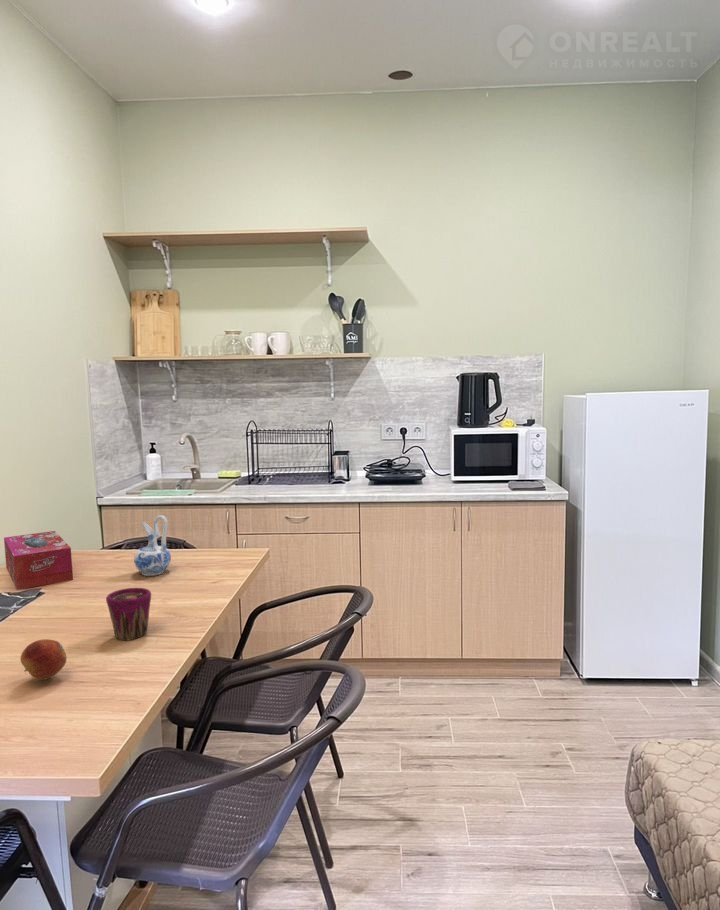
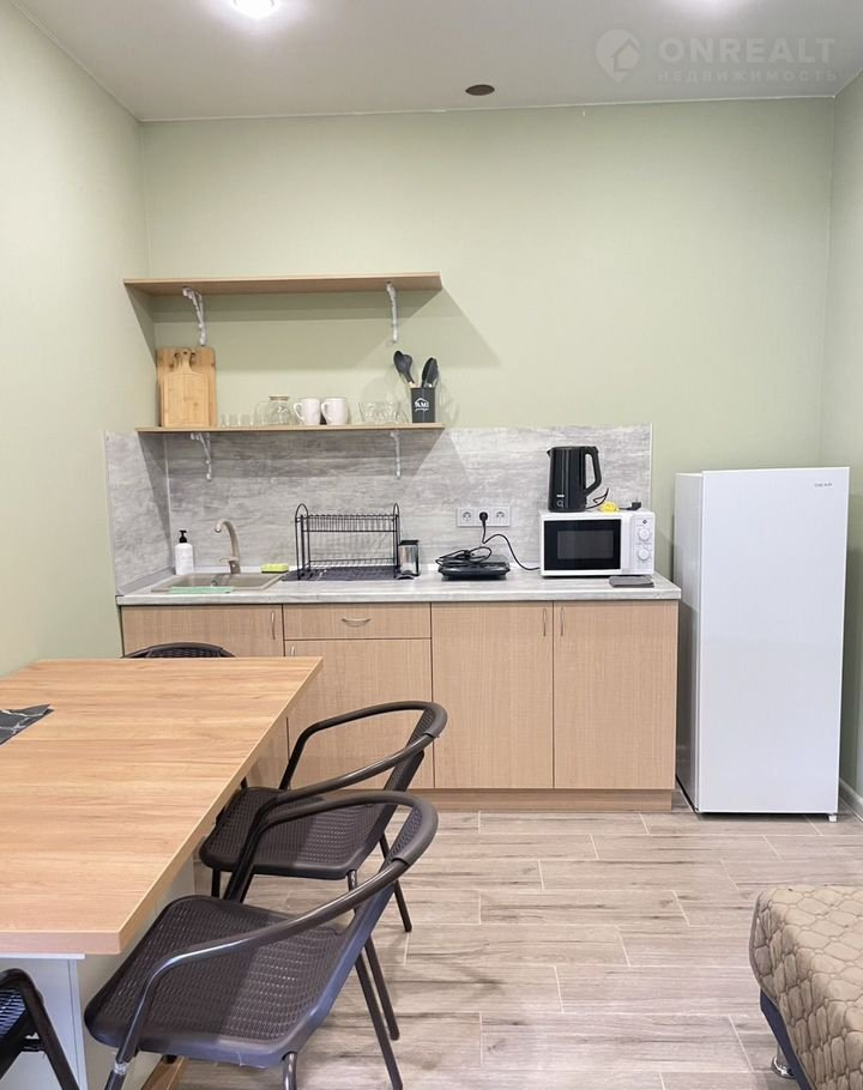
- cup (131, 612)
- ceramic pitcher (151, 544)
- tissue box (37, 558)
- fruit (43, 659)
